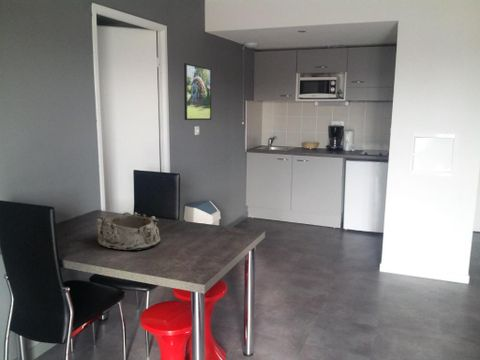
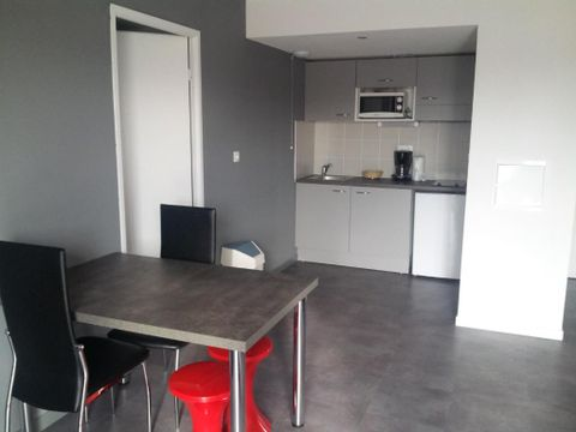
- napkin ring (129, 229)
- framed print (198, 93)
